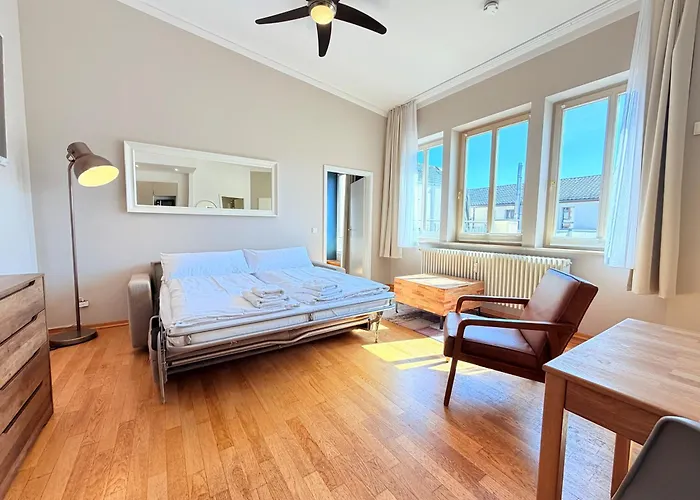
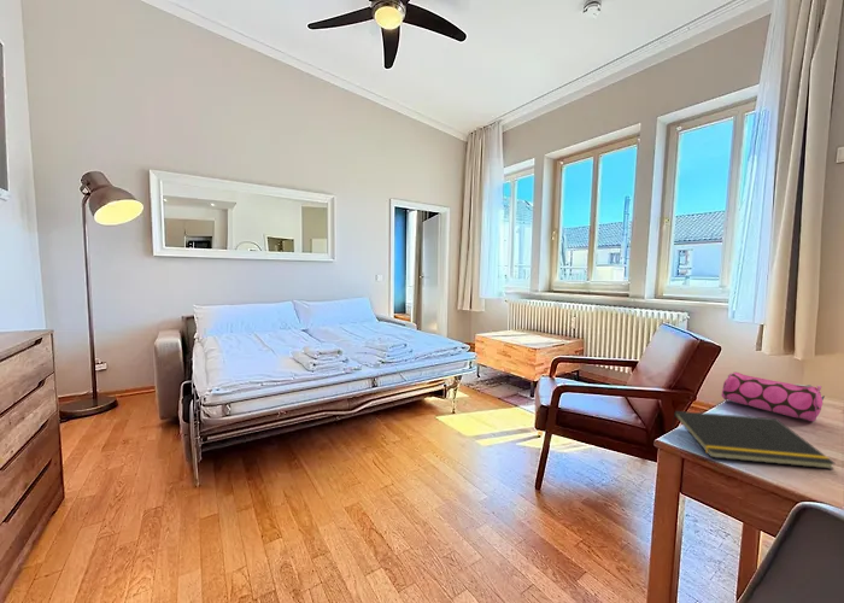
+ notepad (745, 437)
+ pencil case (768, 393)
